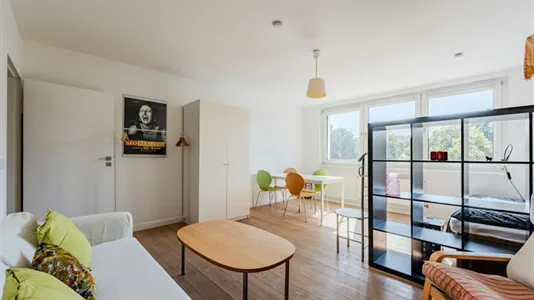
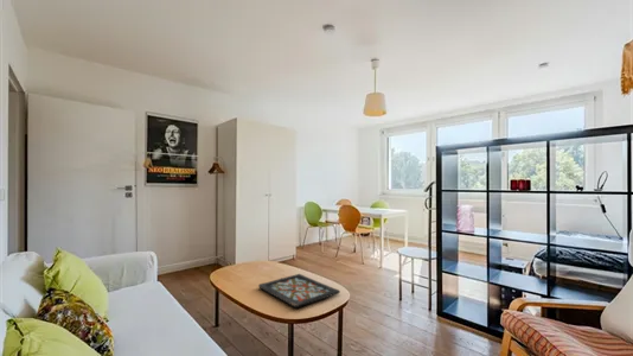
+ decorative tray (298, 288)
